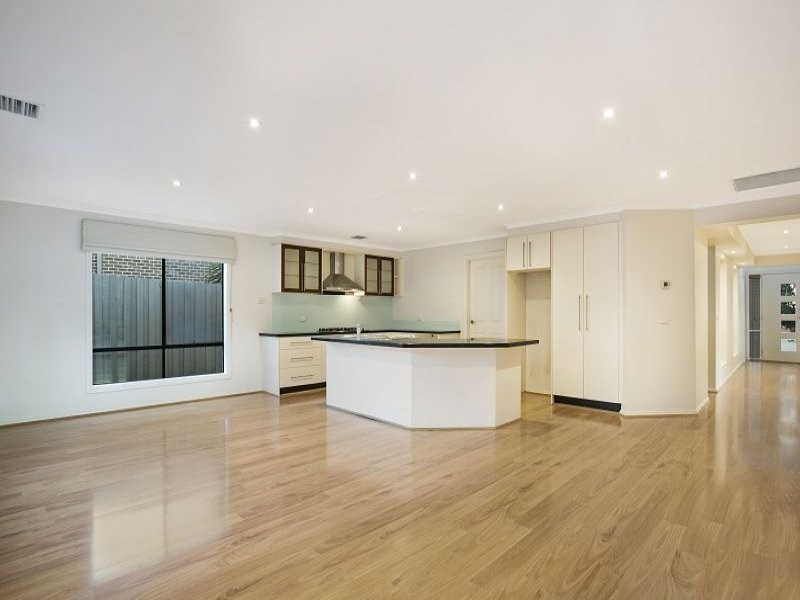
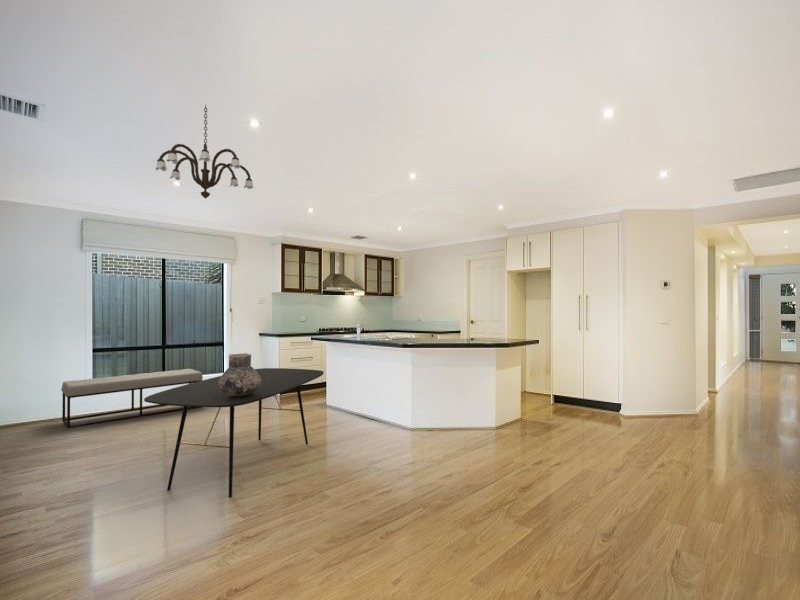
+ vase (240, 376)
+ dining table (259, 423)
+ chandelier (207, 152)
+ bench (133, 394)
